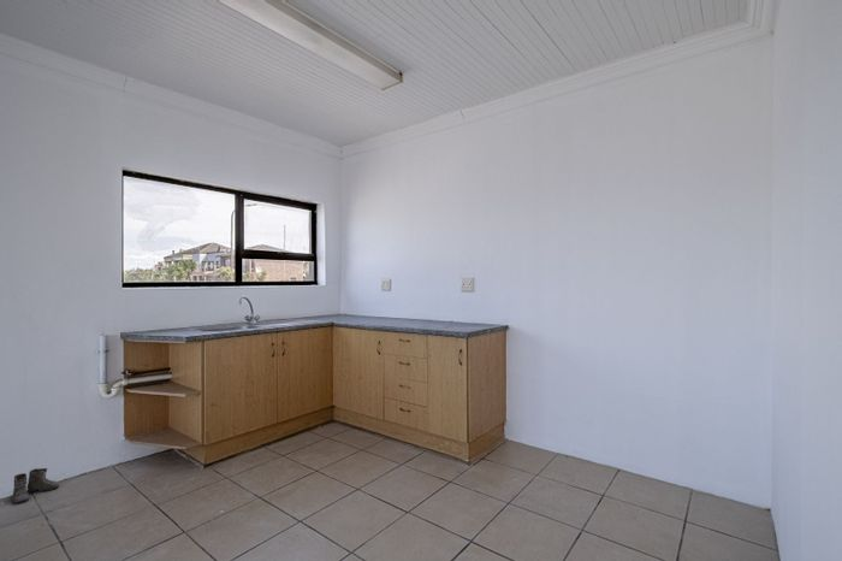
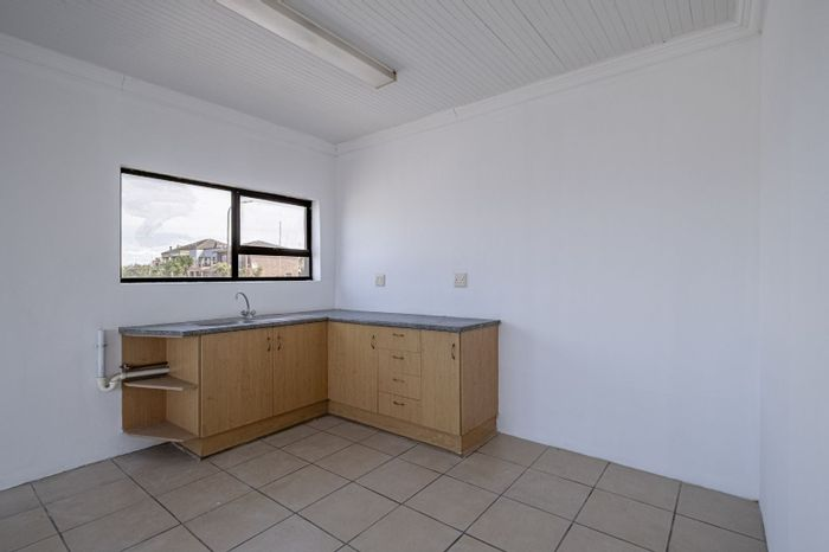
- boots (31, 484)
